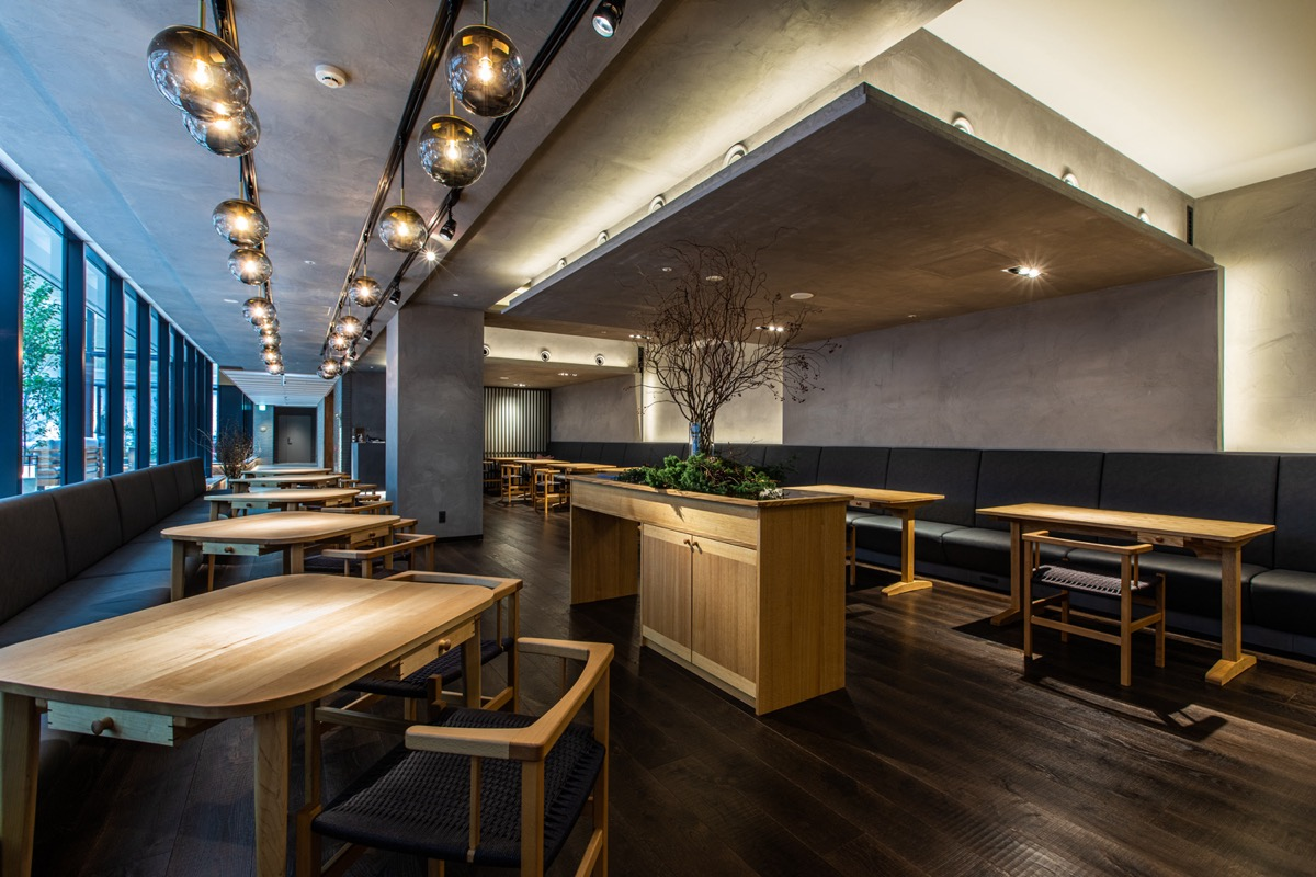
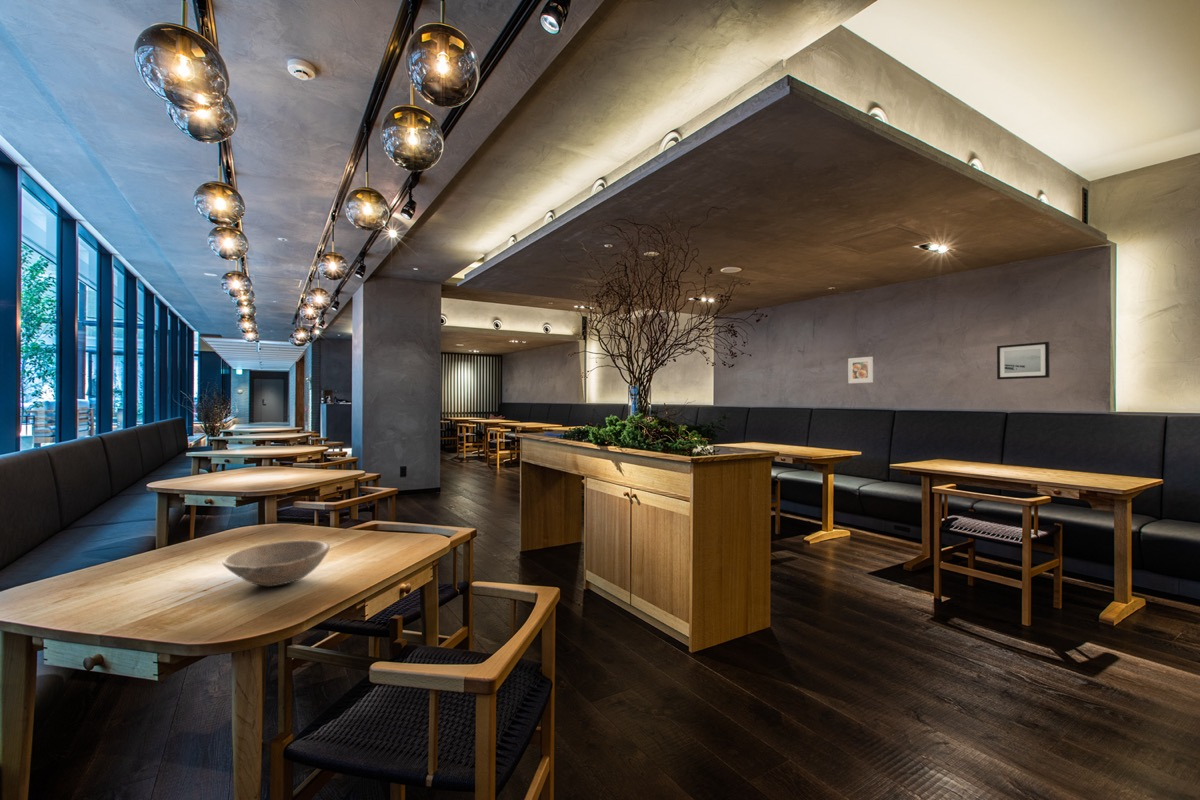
+ bowl (278, 566)
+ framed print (860, 370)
+ wall art (1022, 361)
